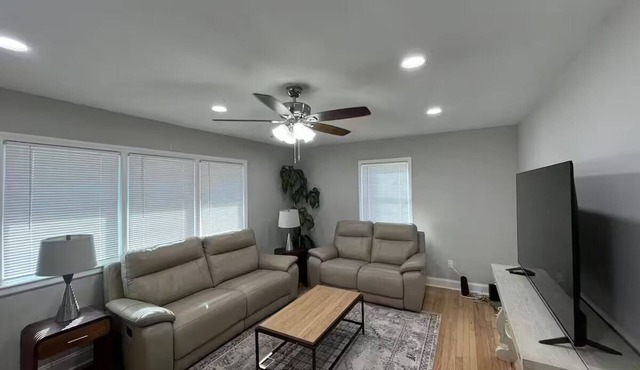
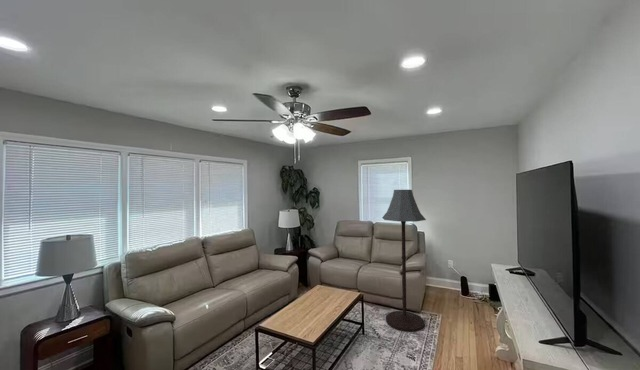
+ floor lamp (403, 255)
